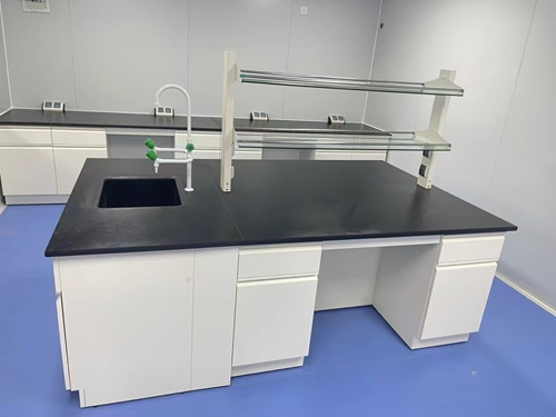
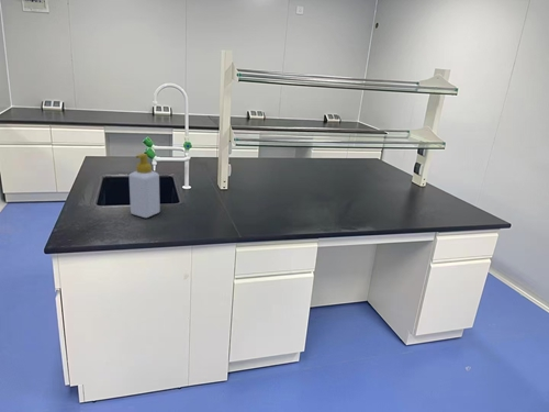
+ soap bottle (144, 185)
